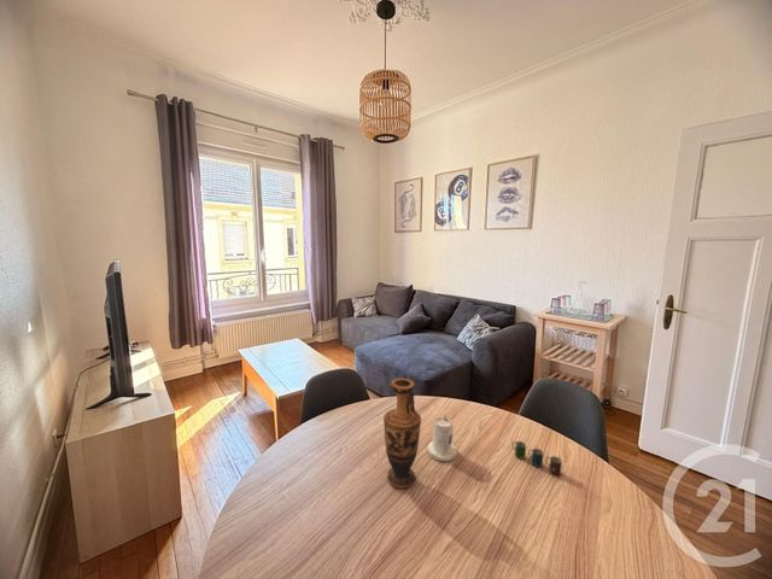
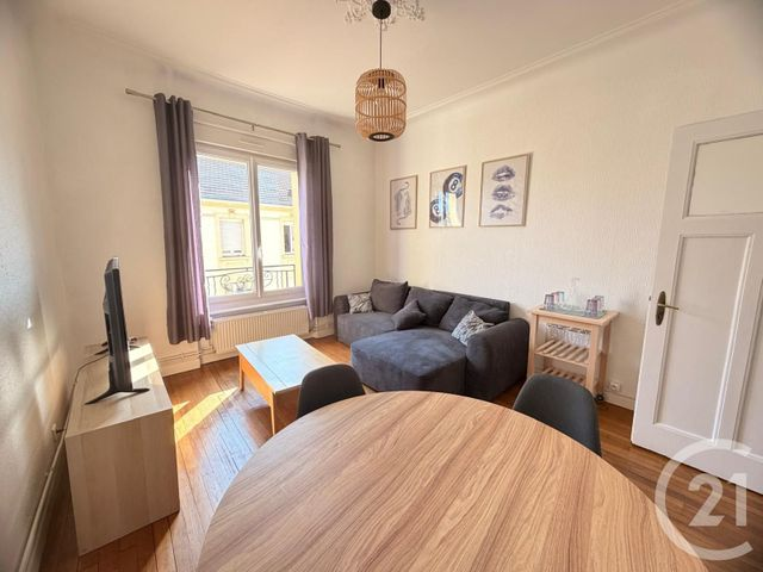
- cup (536, 452)
- candle (443, 434)
- vase (402, 431)
